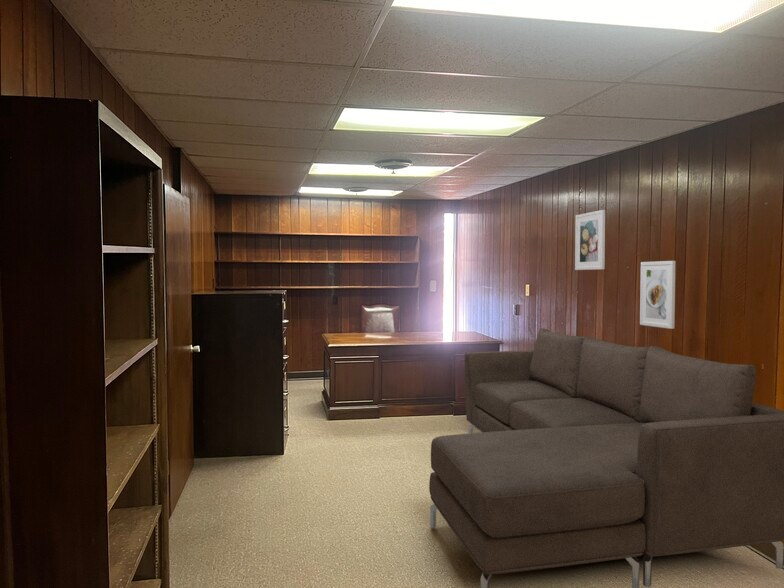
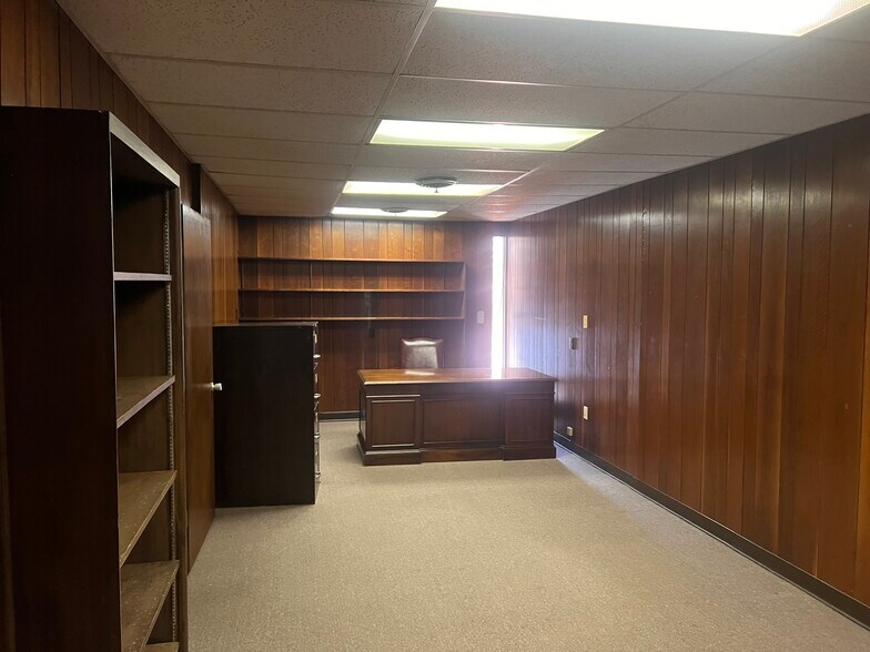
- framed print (589, 241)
- sofa (532, 415)
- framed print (656, 294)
